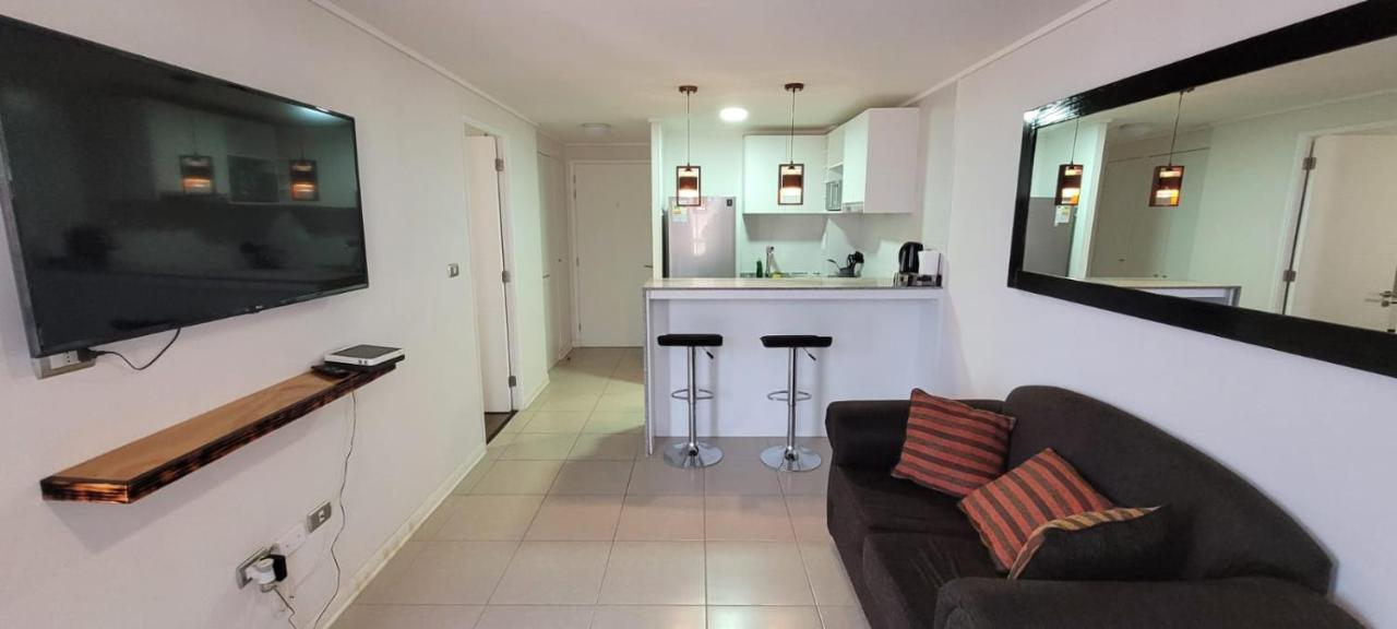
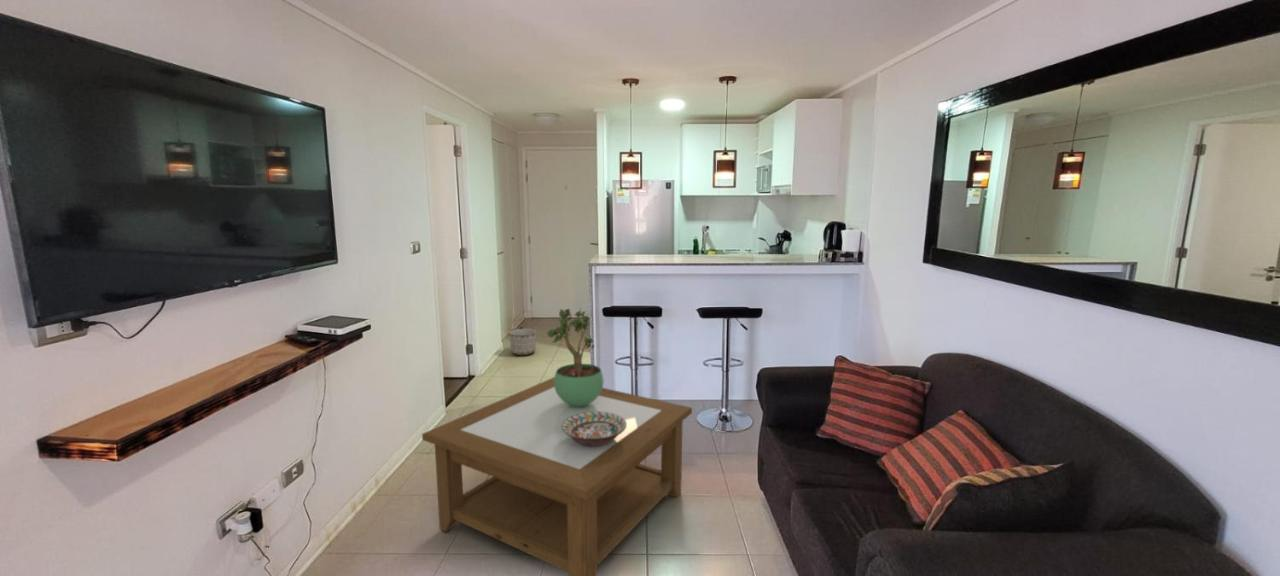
+ potted plant (576, 357)
+ decorative bowl (594, 431)
+ coffee table (566, 465)
+ planter (523, 342)
